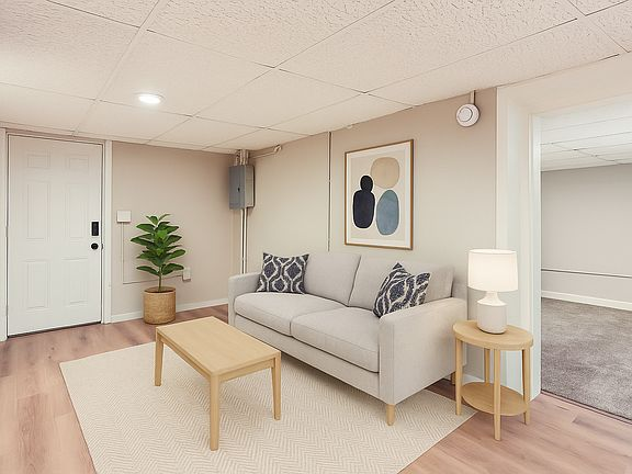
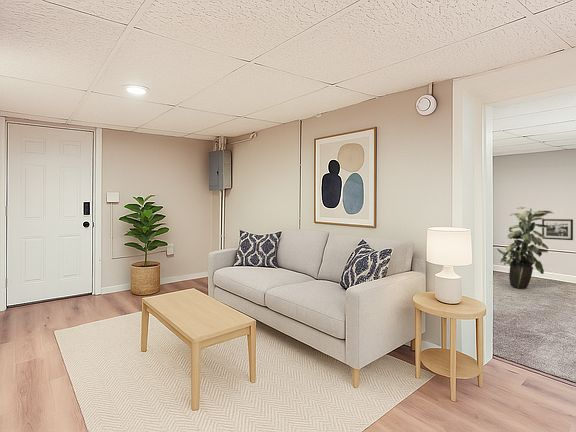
+ picture frame (557, 229)
+ indoor plant (524, 247)
